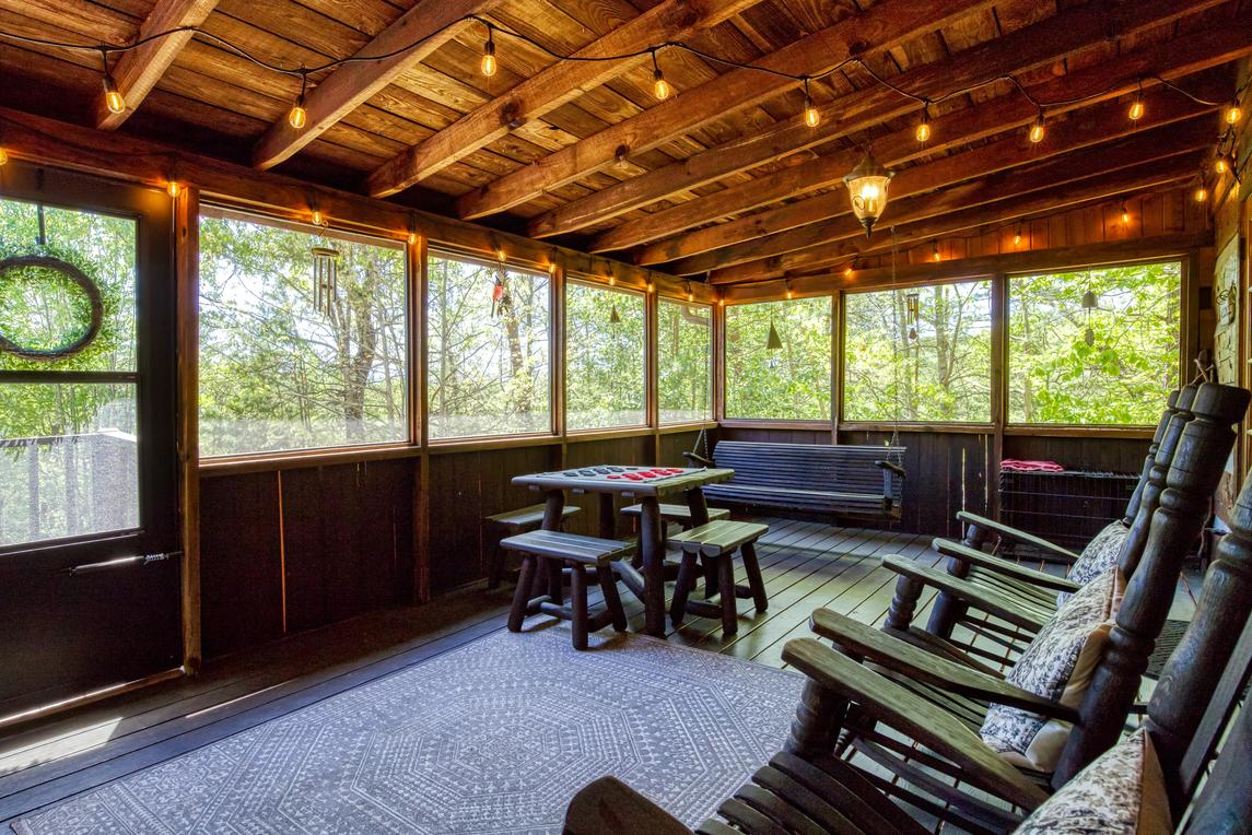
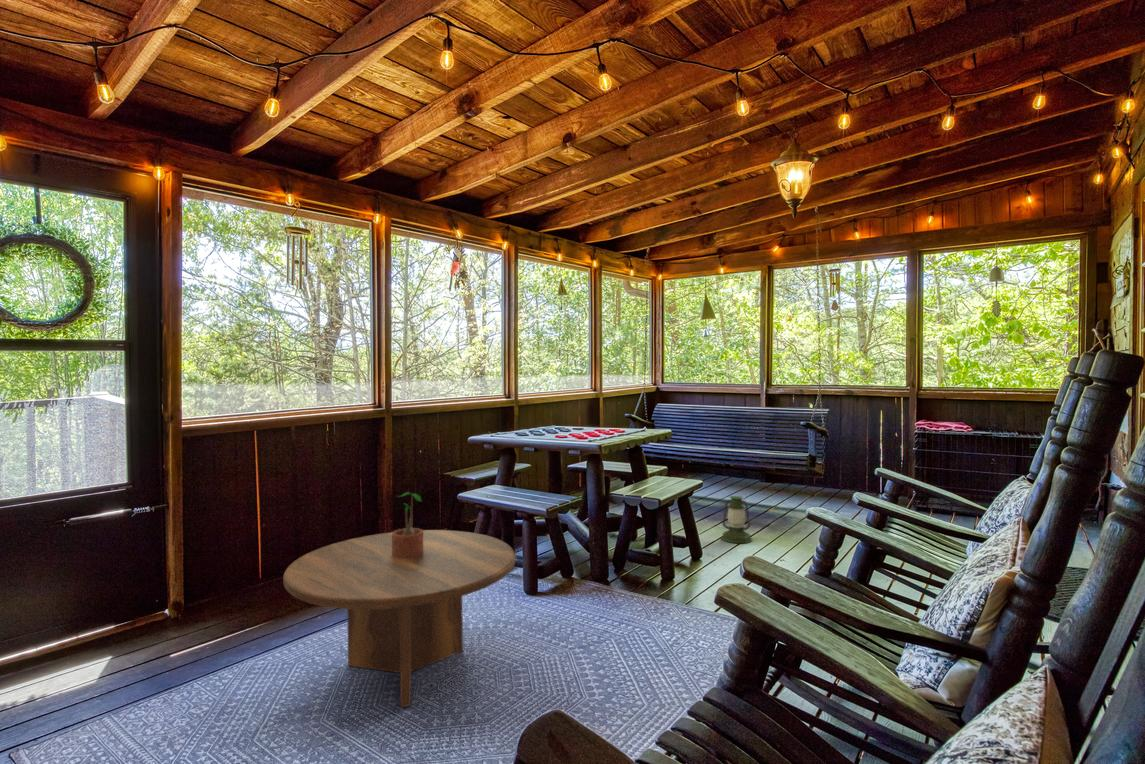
+ lantern (736, 517)
+ coffee table (405, 614)
+ potted plant (410, 522)
